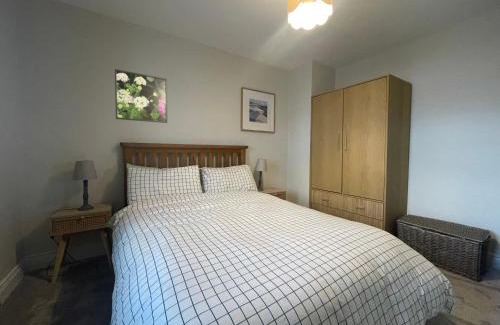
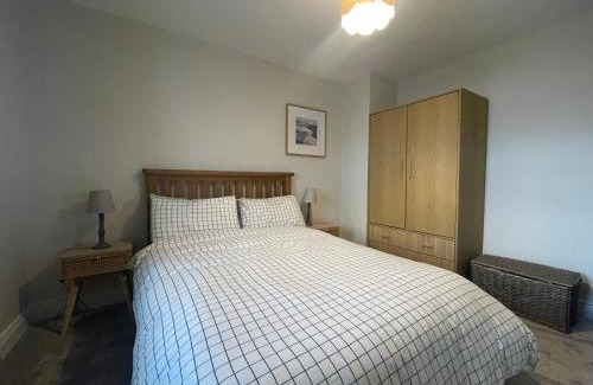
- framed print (142, 97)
